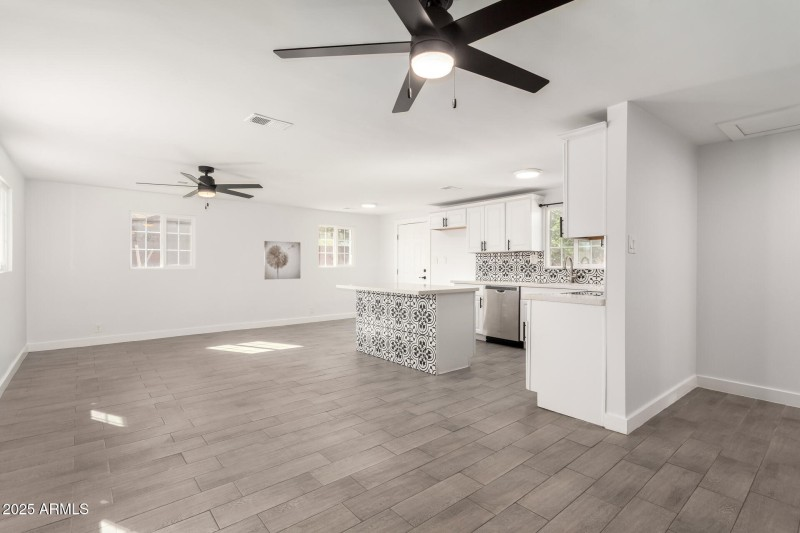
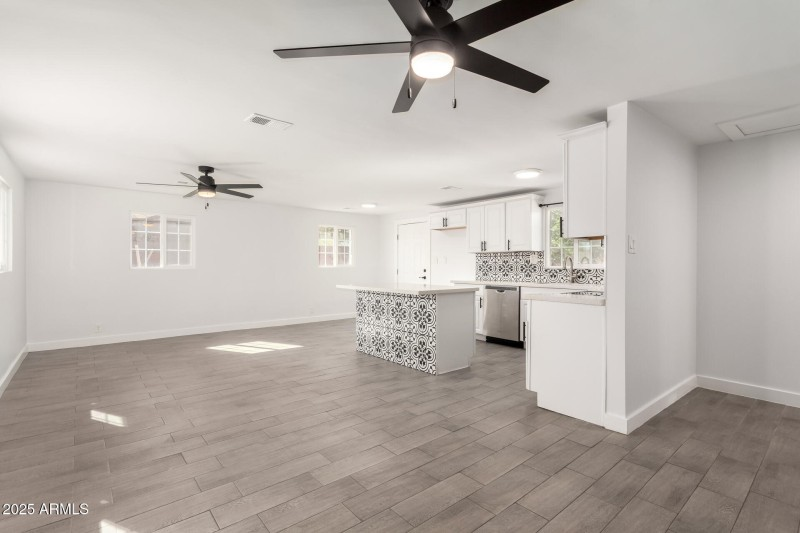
- wall art (282, 260)
